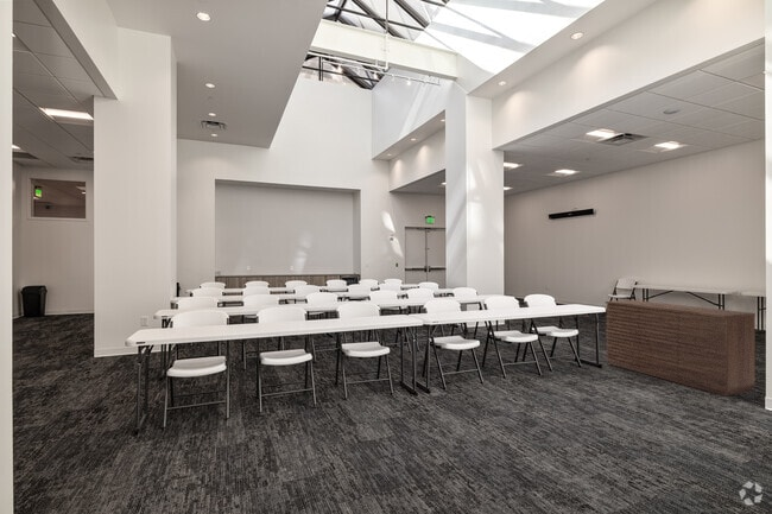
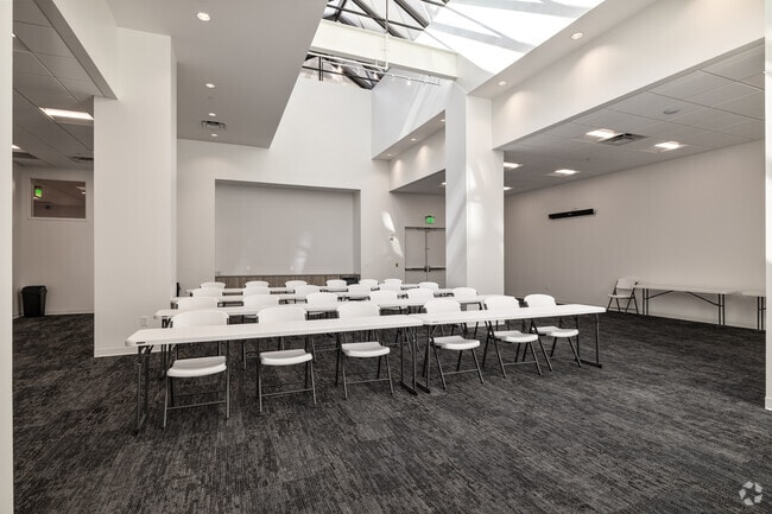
- sideboard (671, 341)
